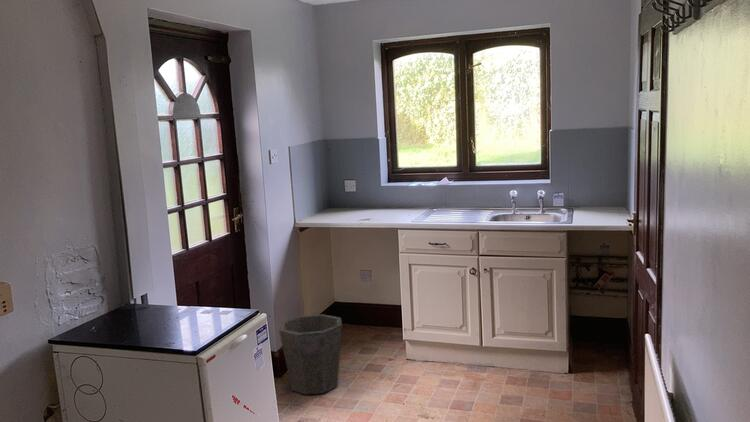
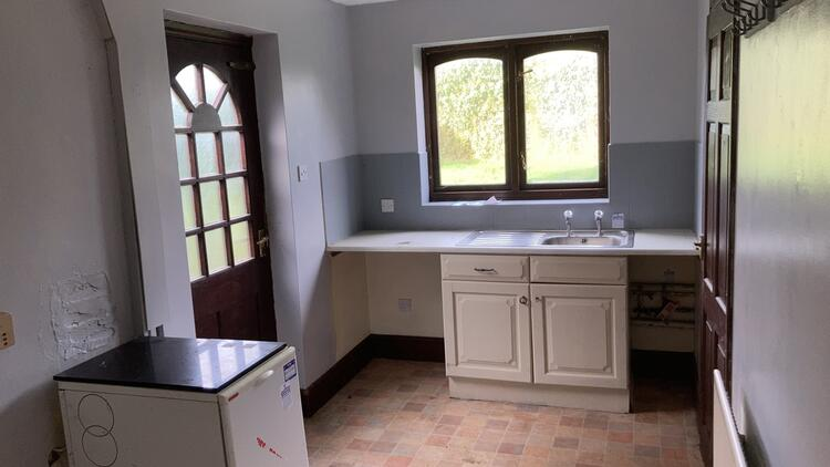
- waste bin (312, 354)
